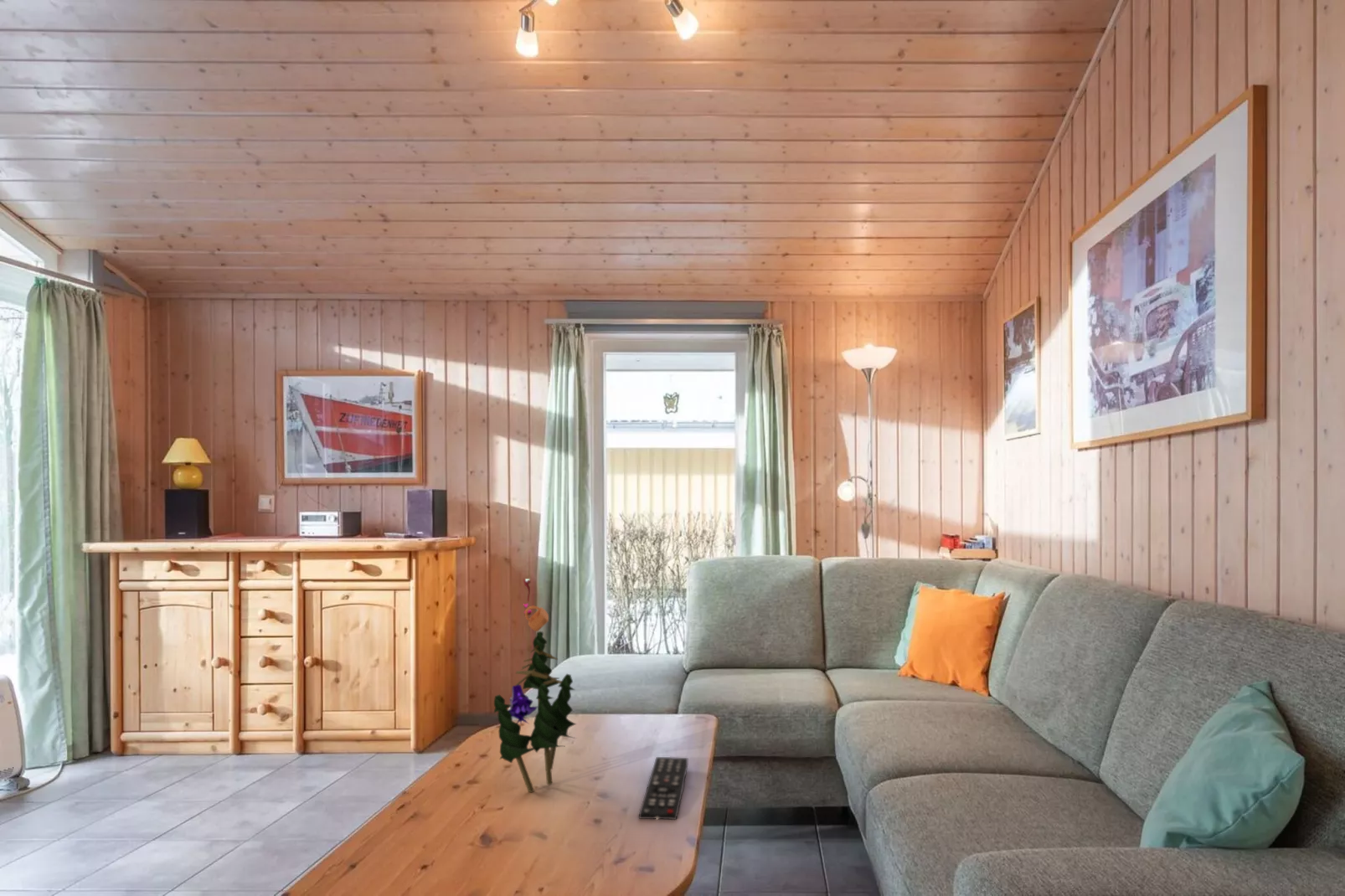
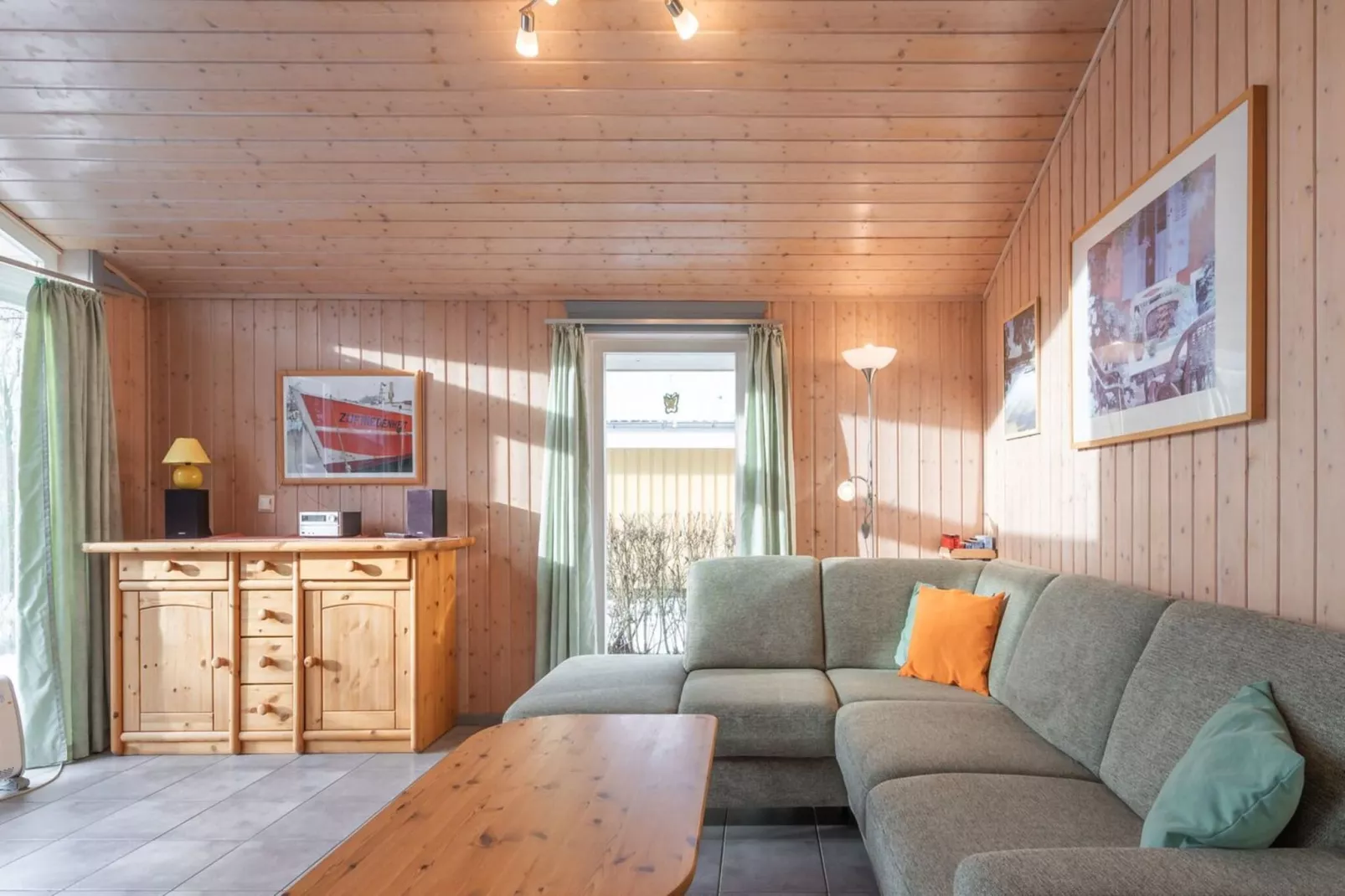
- remote control (665, 786)
- plant (543, 677)
